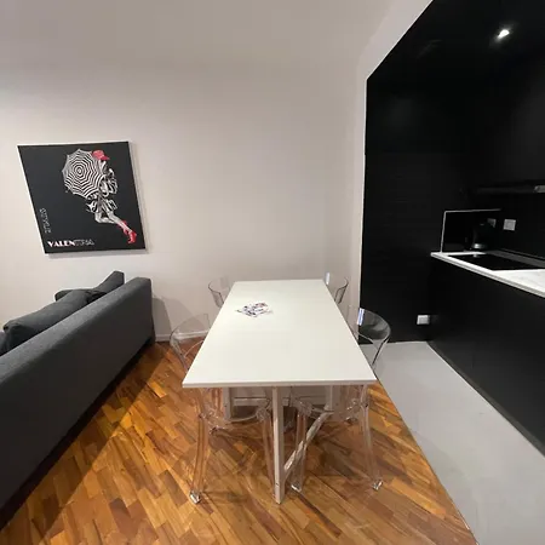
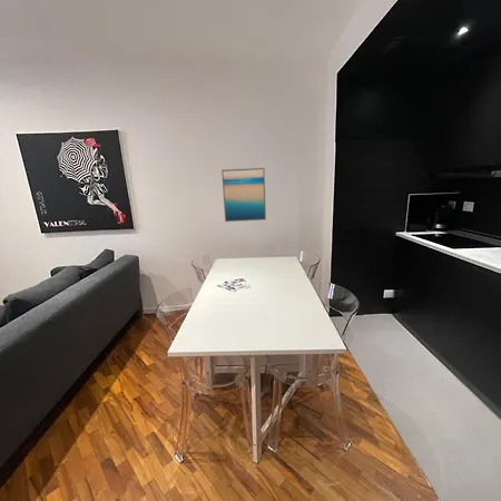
+ wall art (244, 195)
